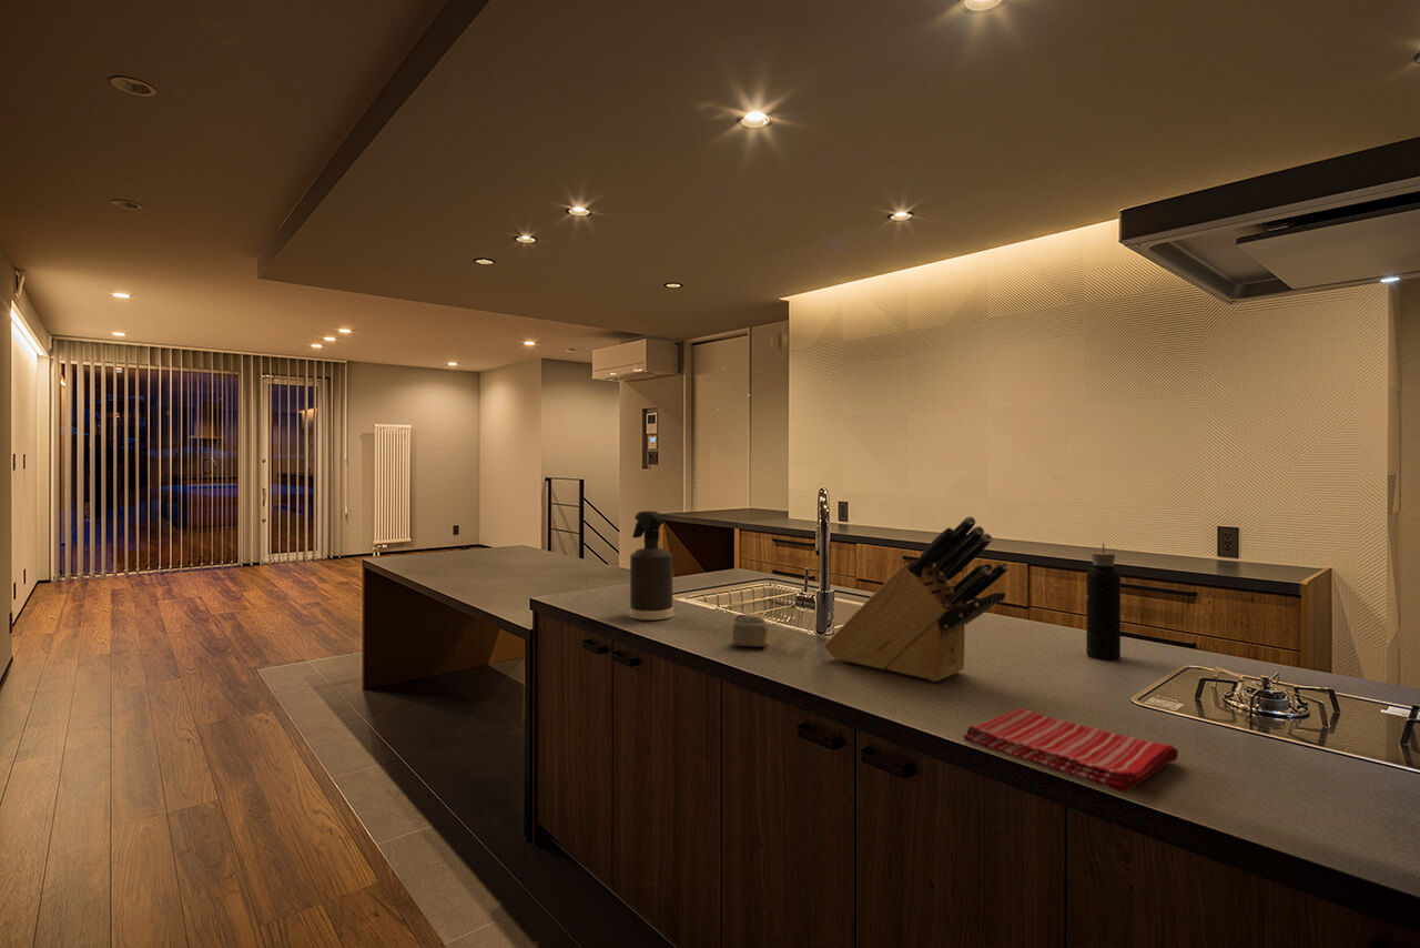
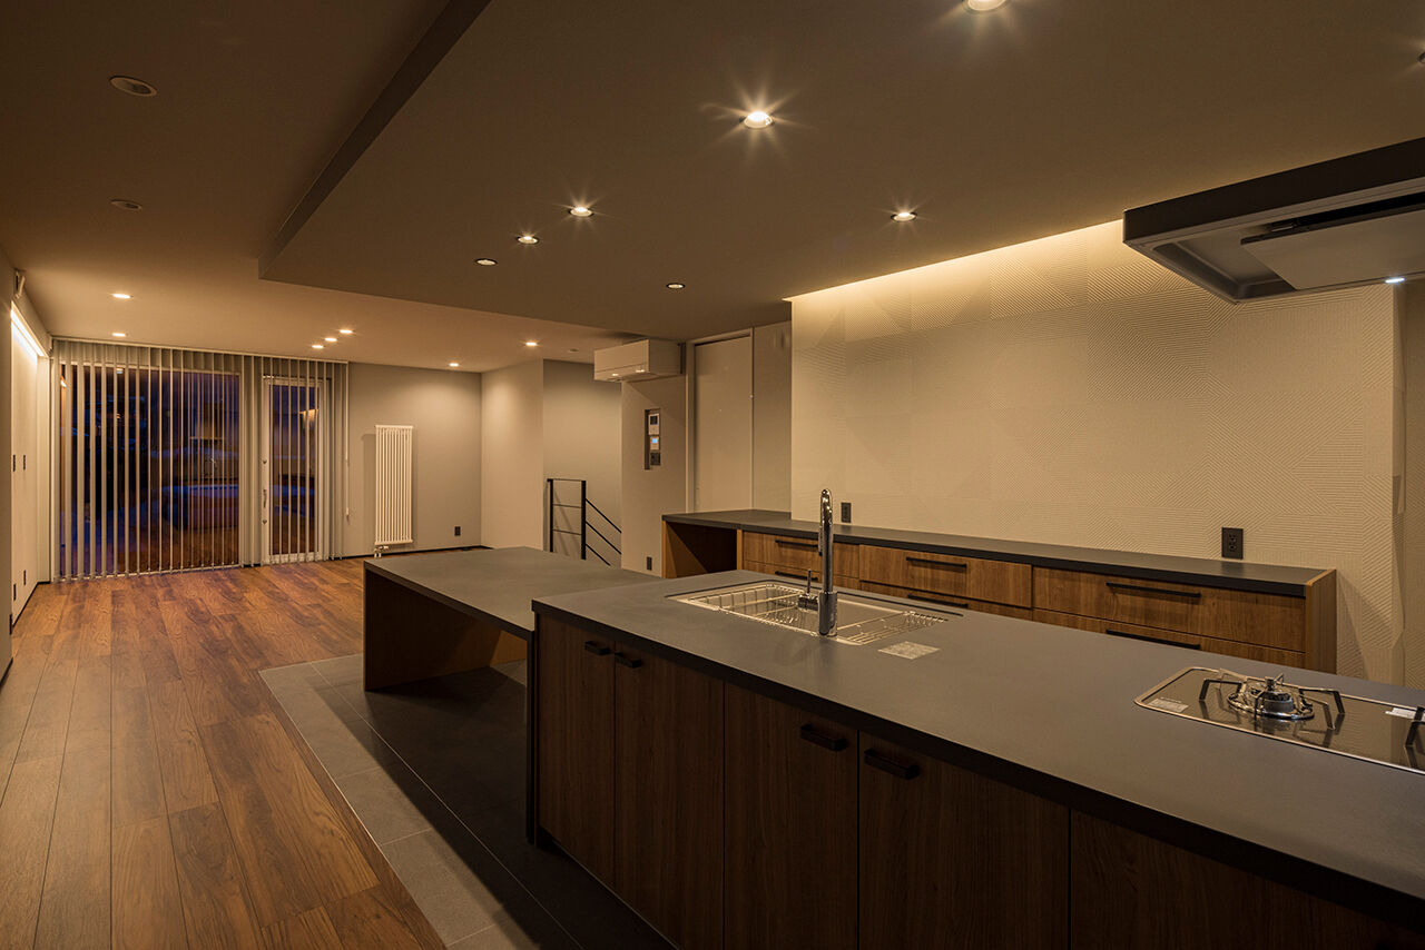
- spray bottle (649, 563)
- dish towel (1067, 742)
- water bottle (1103, 598)
- cake slice (750, 629)
- knife block (912, 592)
